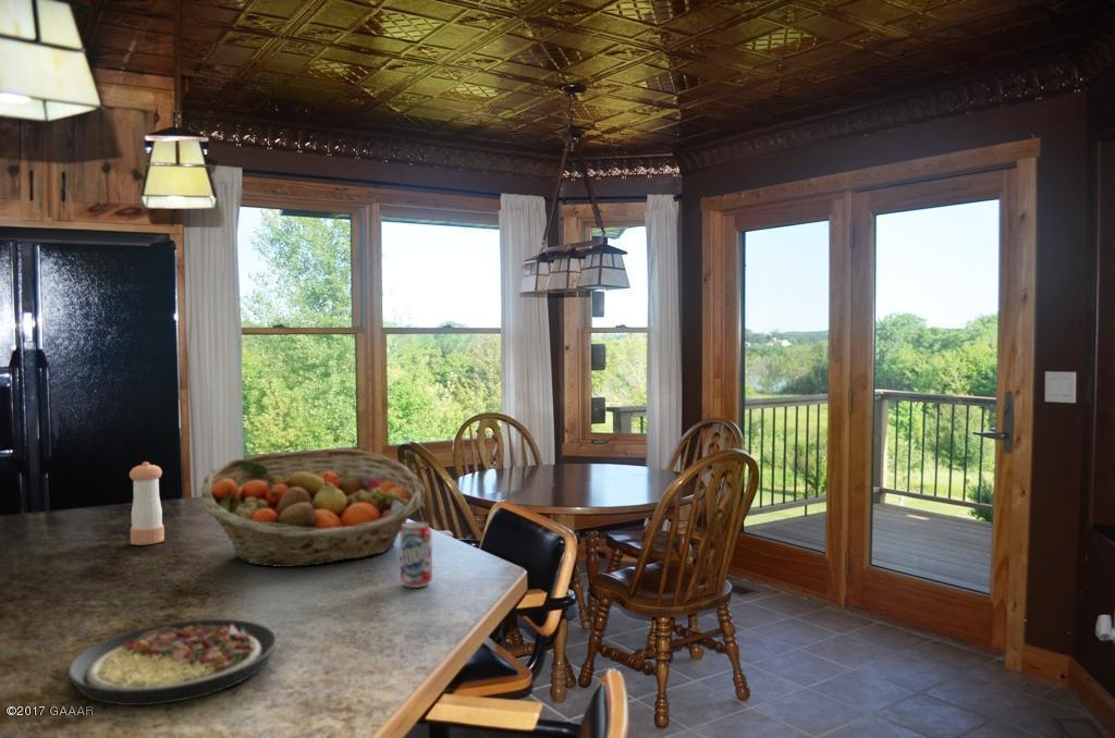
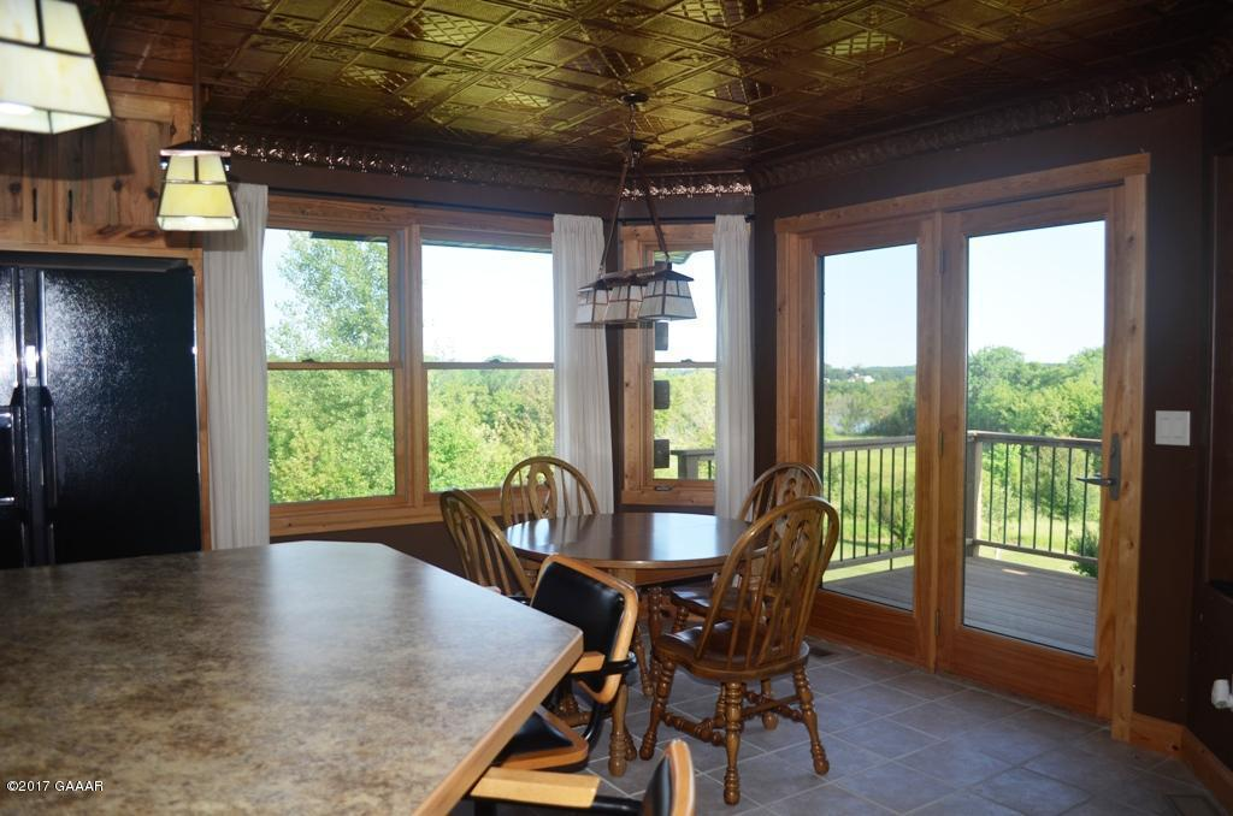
- pepper shaker (146, 502)
- beverage can (416, 554)
- fruit basket (316, 503)
- plate (177, 654)
